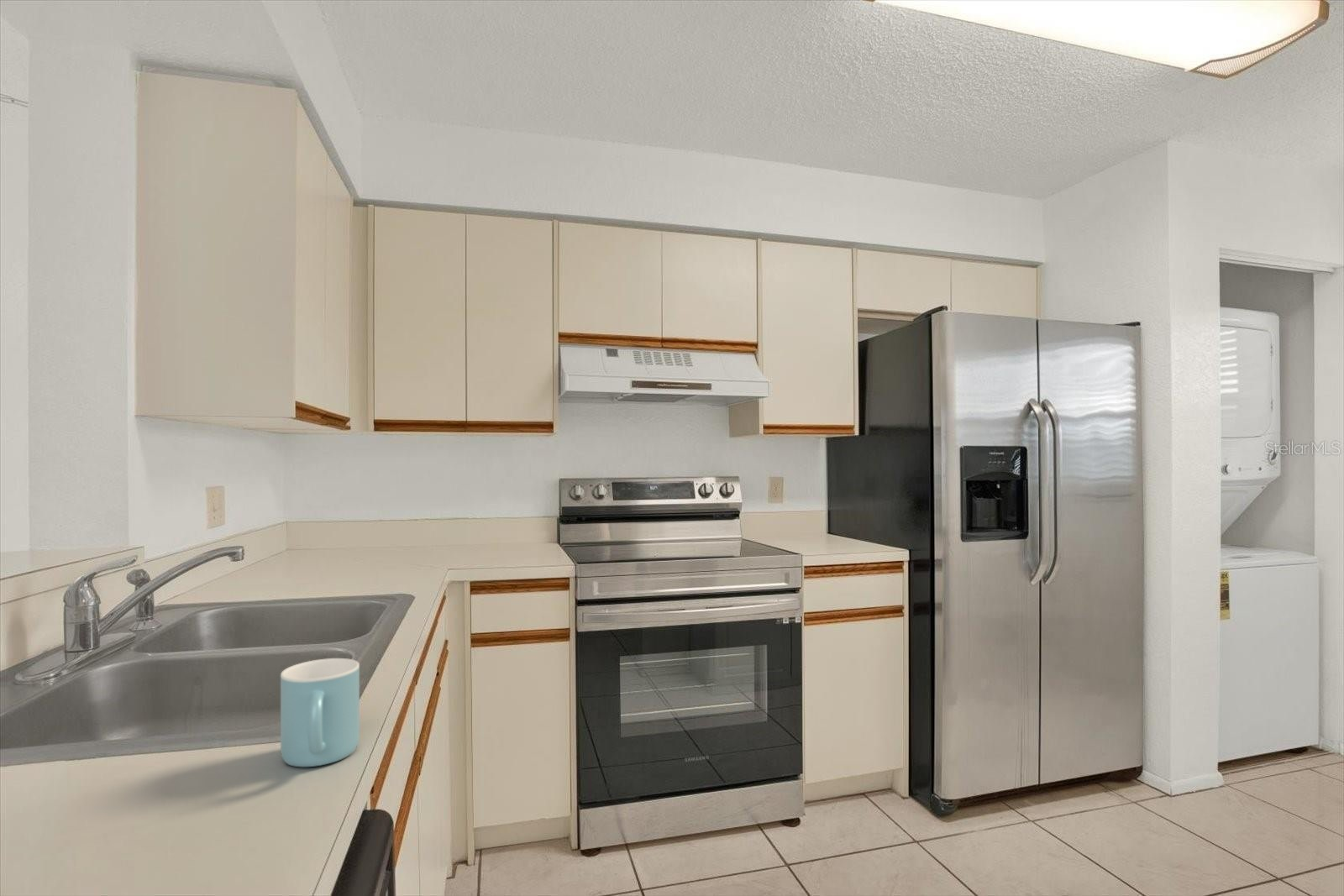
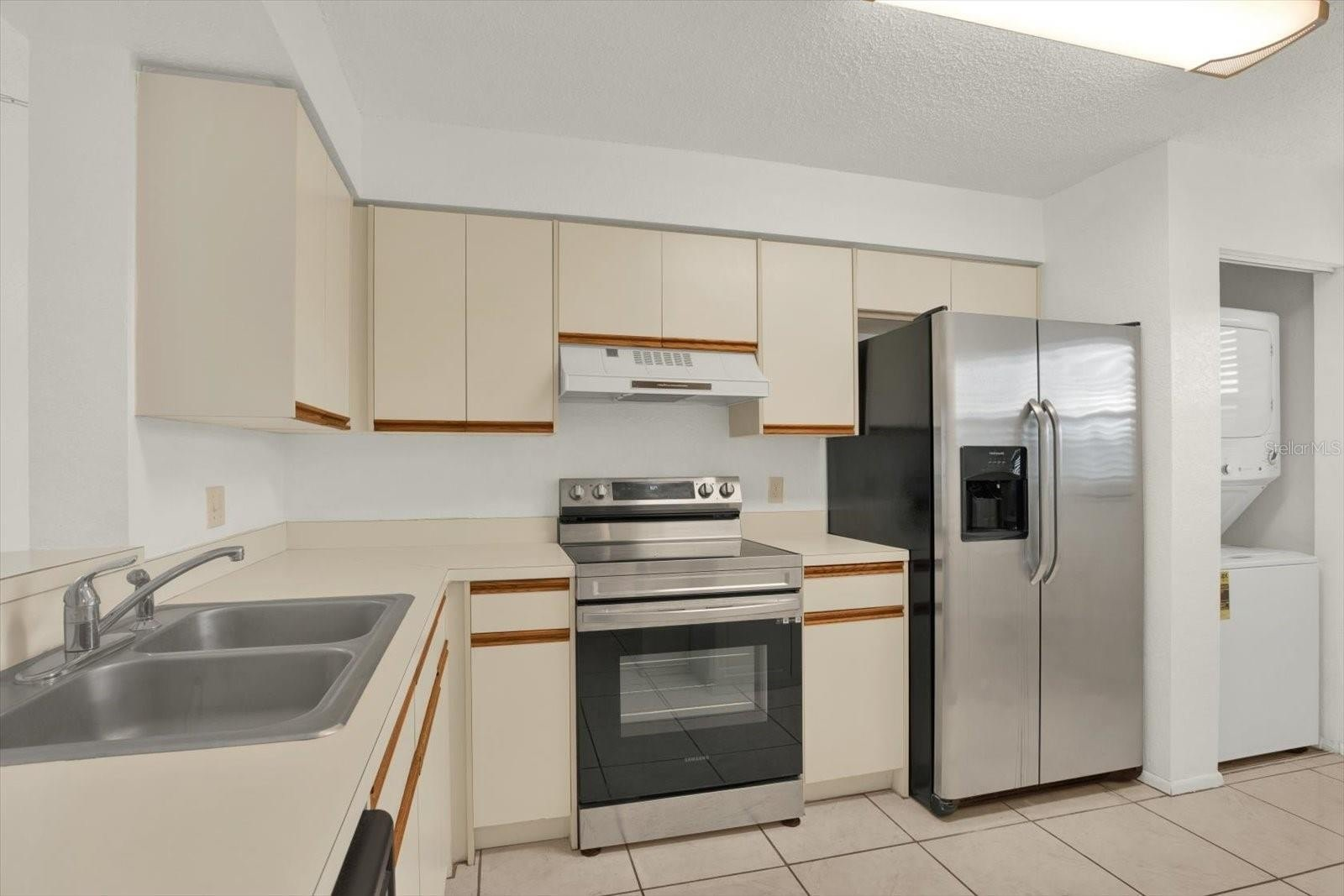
- mug (319, 715)
